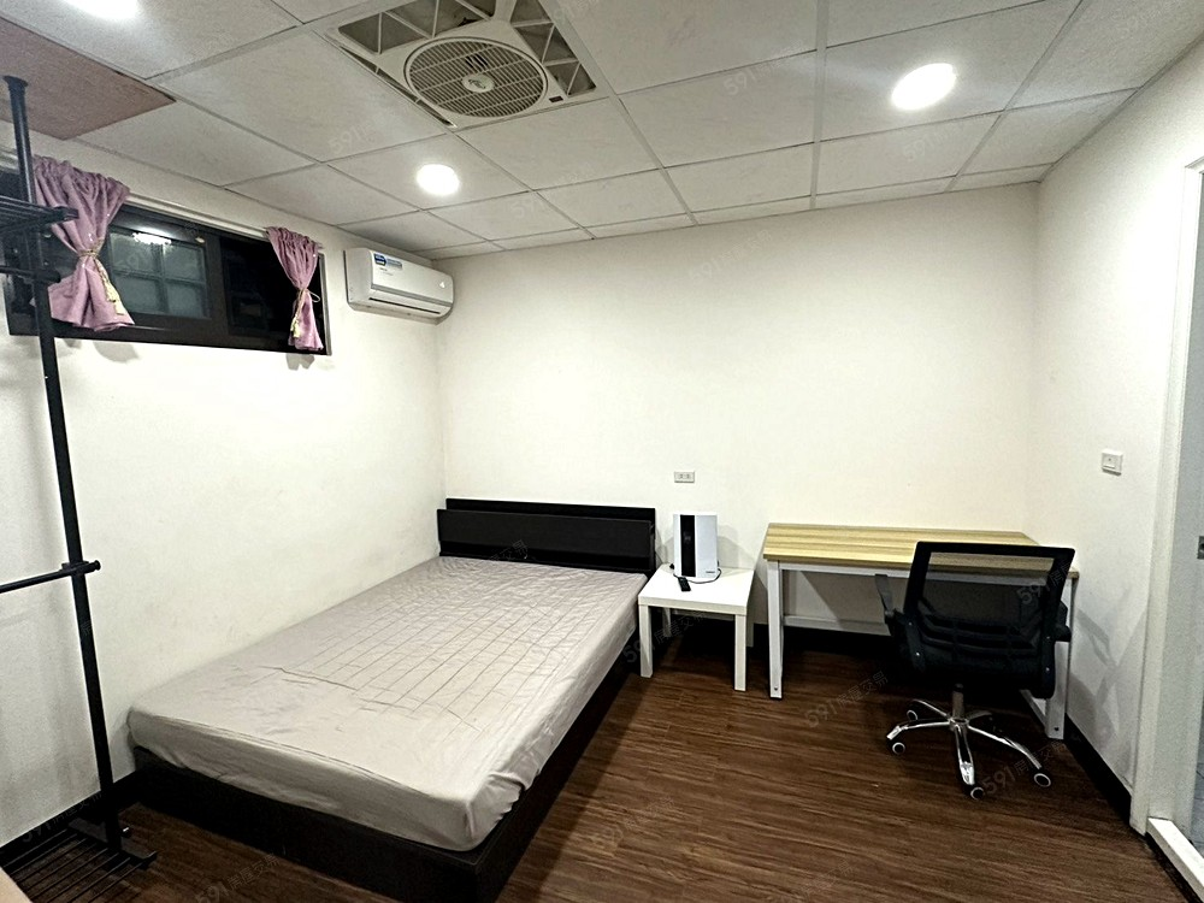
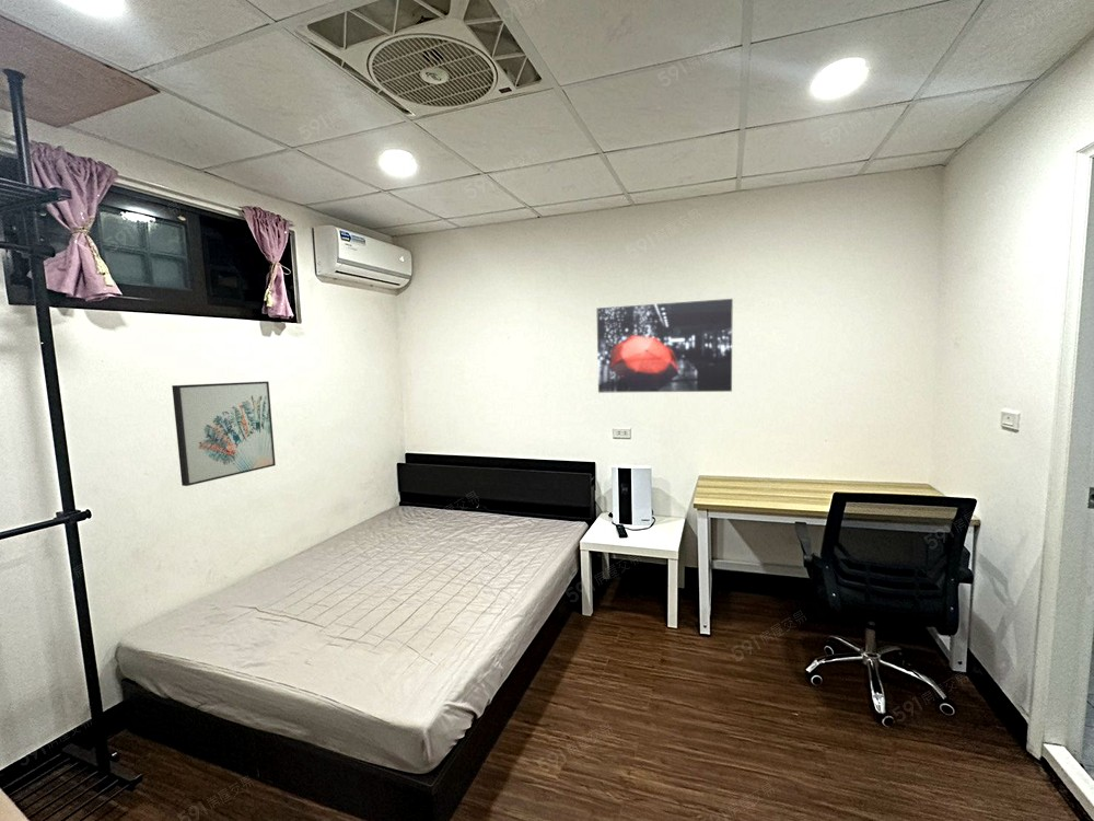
+ wall art (662, 348)
+ wall art (229, 429)
